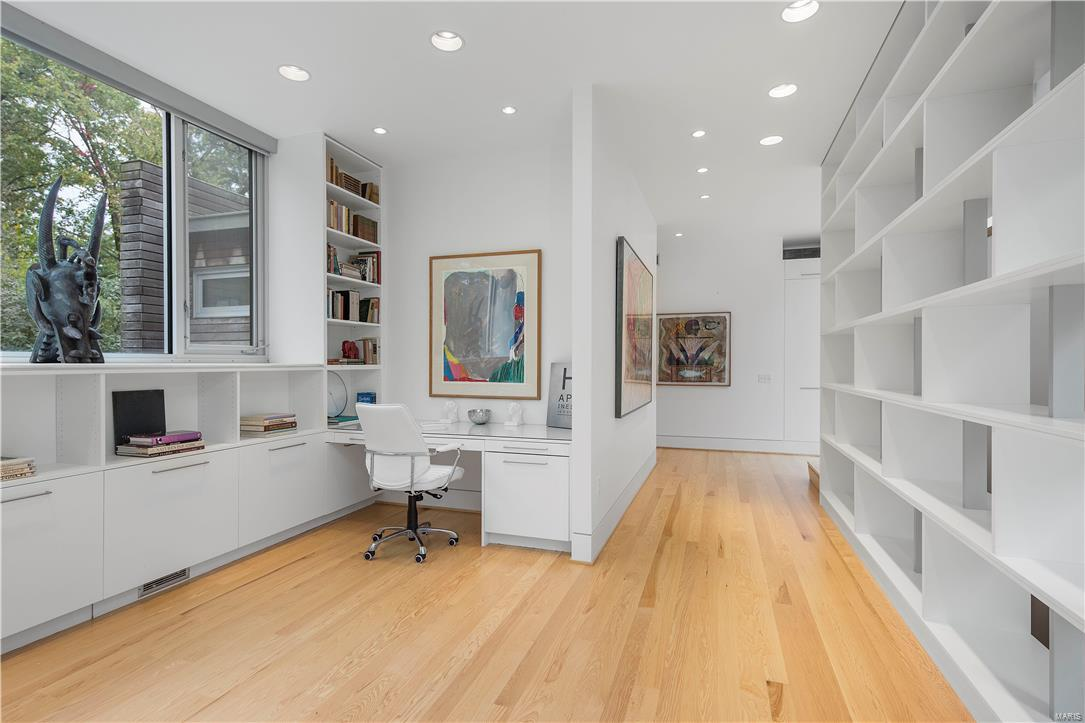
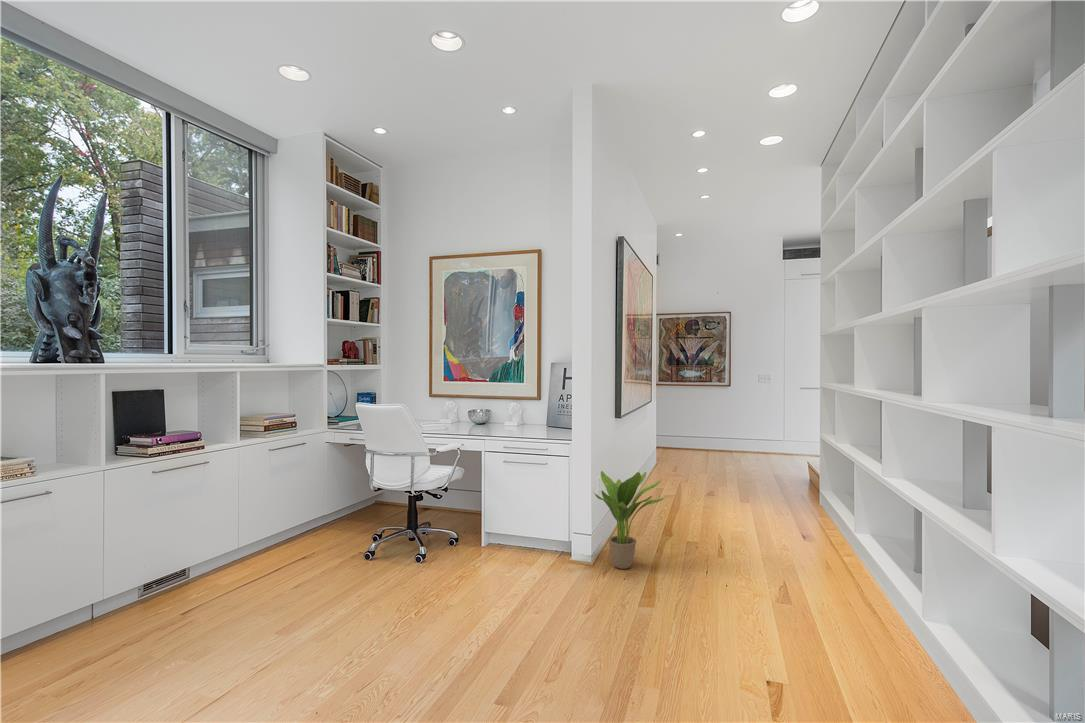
+ potted plant (630, 515)
